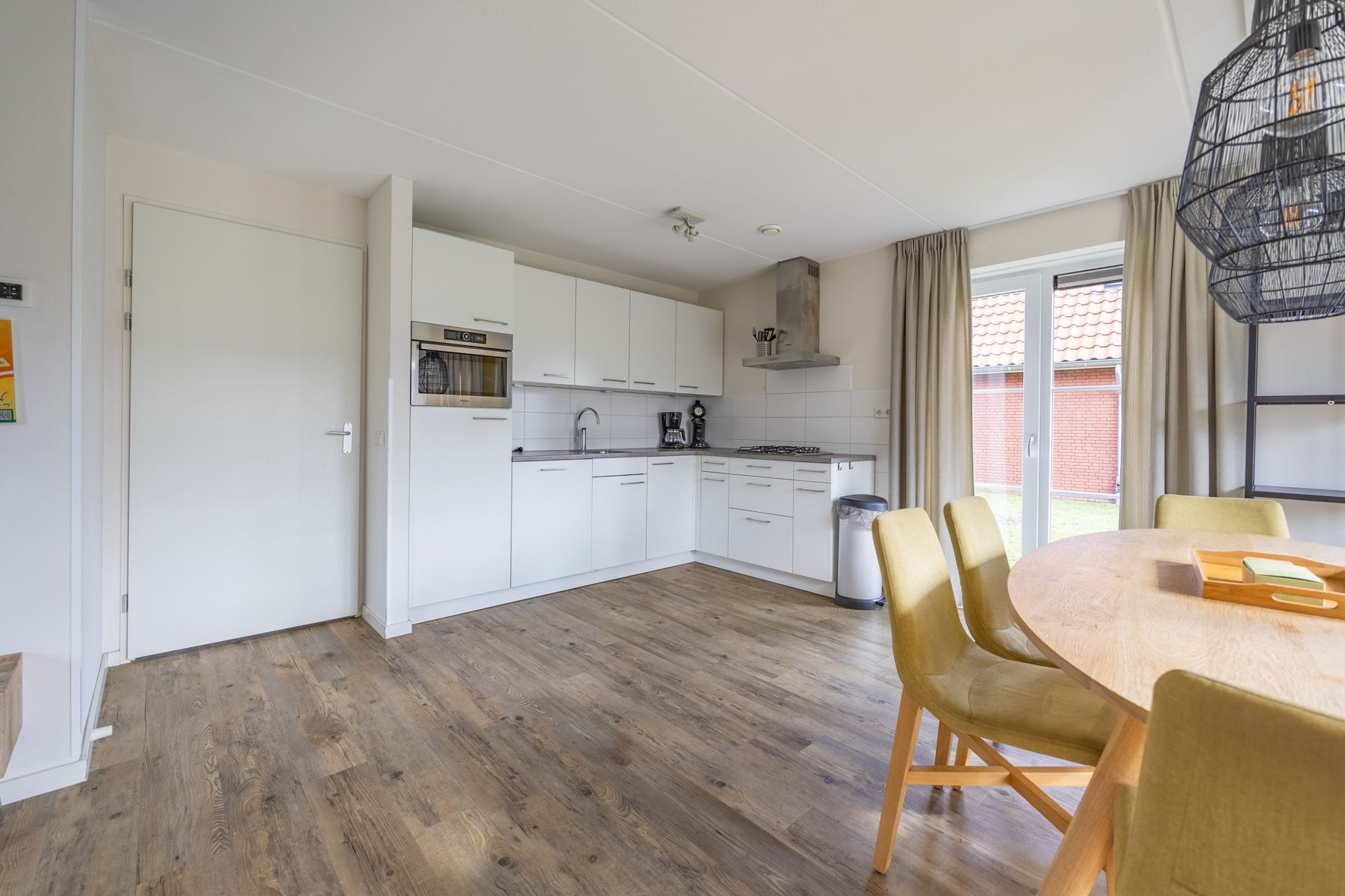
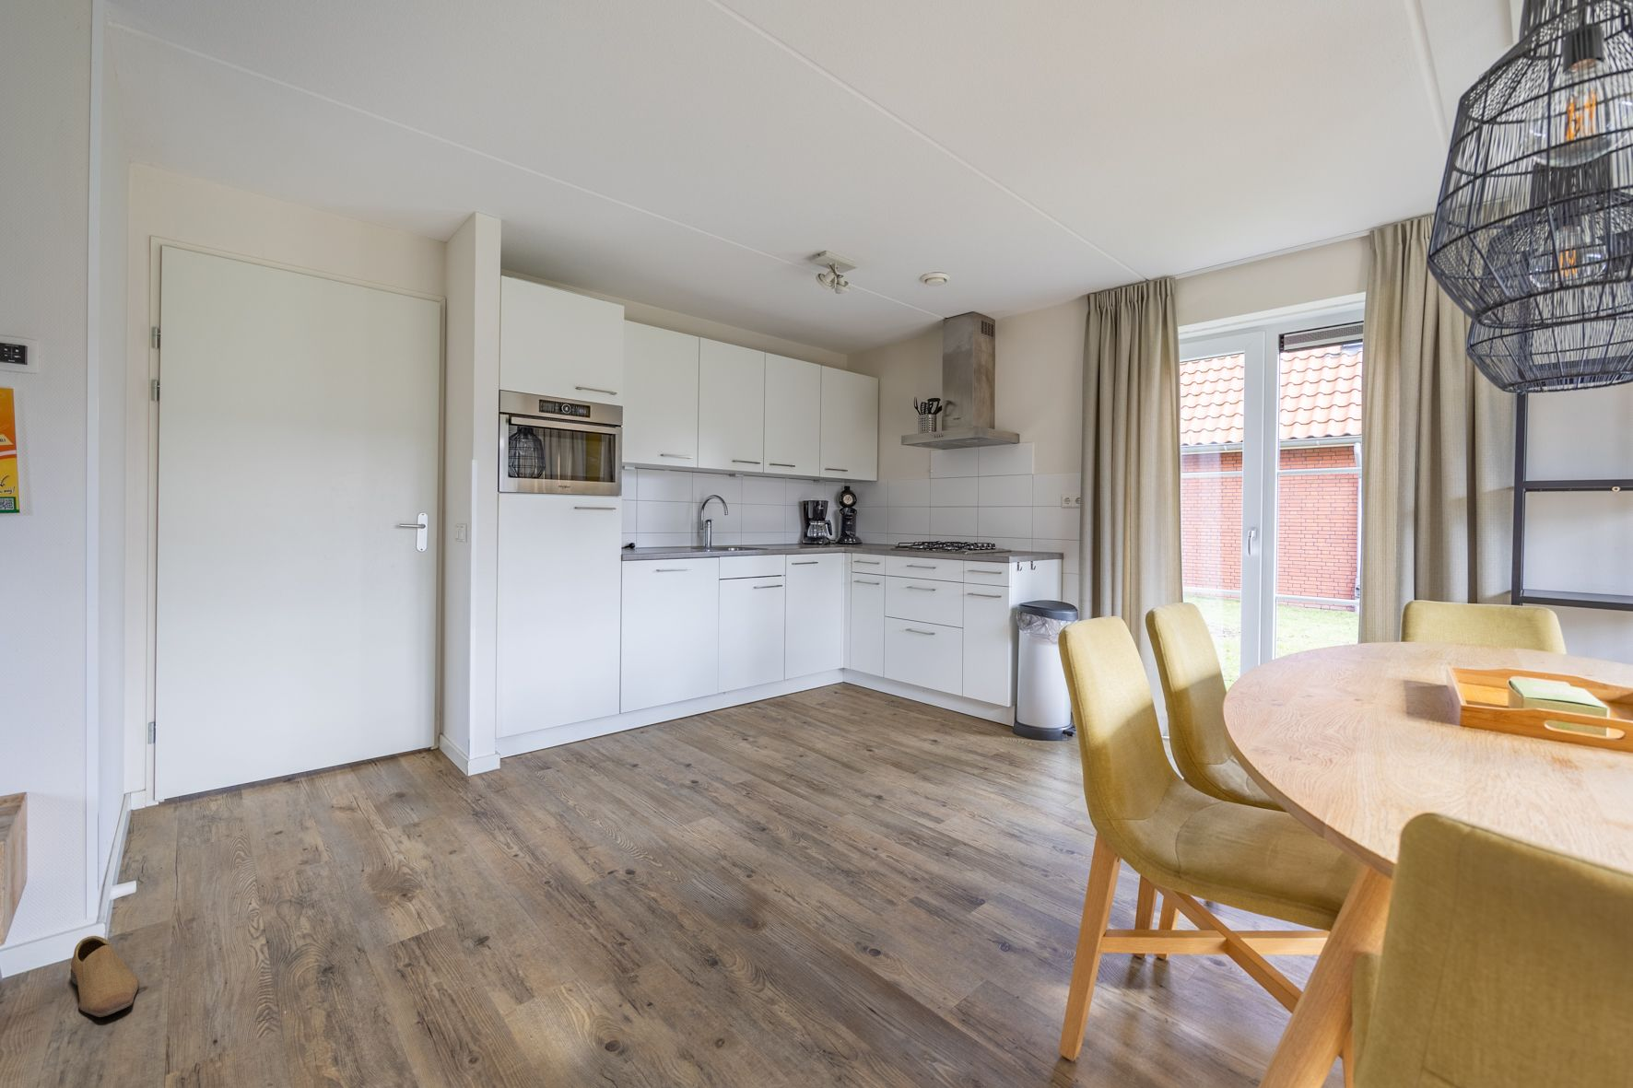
+ shoe (106, 969)
